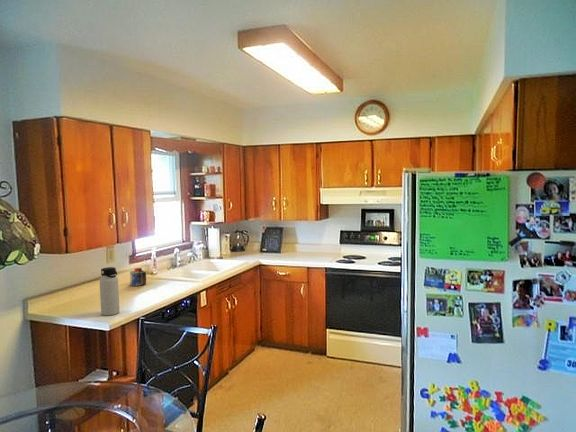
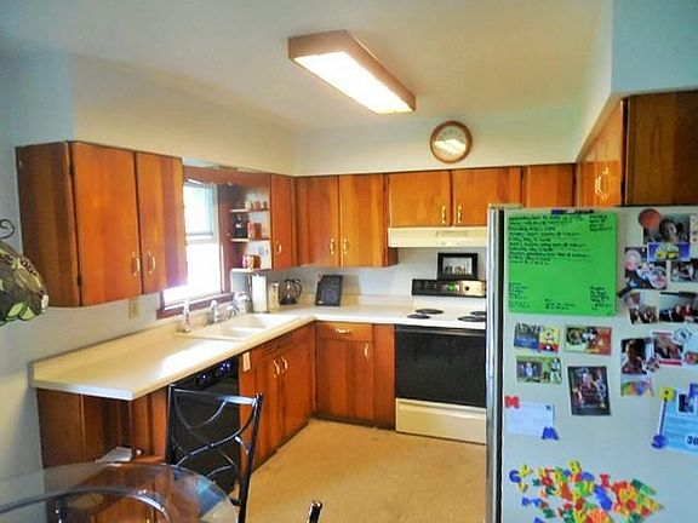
- water bottle (109, 290)
- canister (138, 275)
